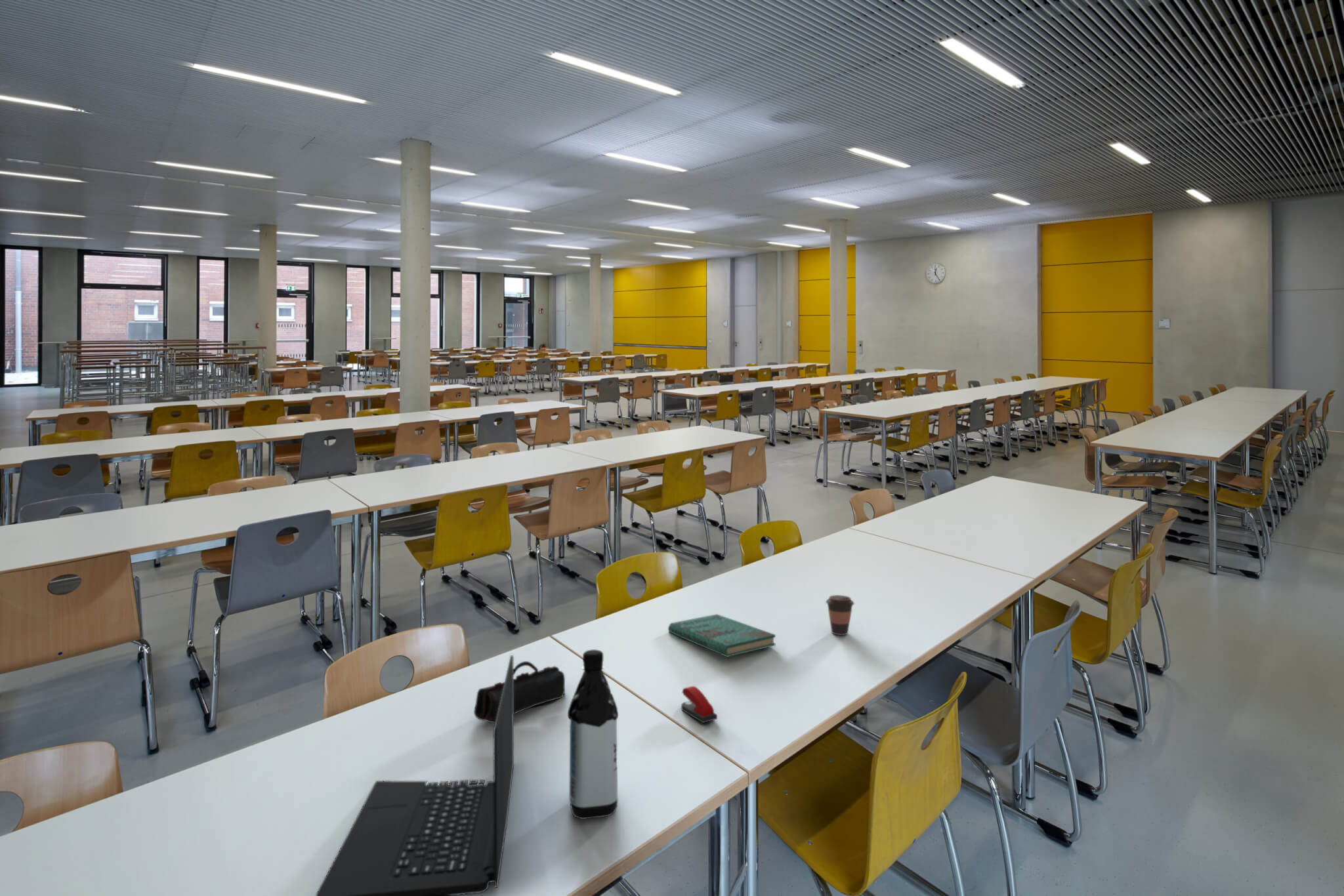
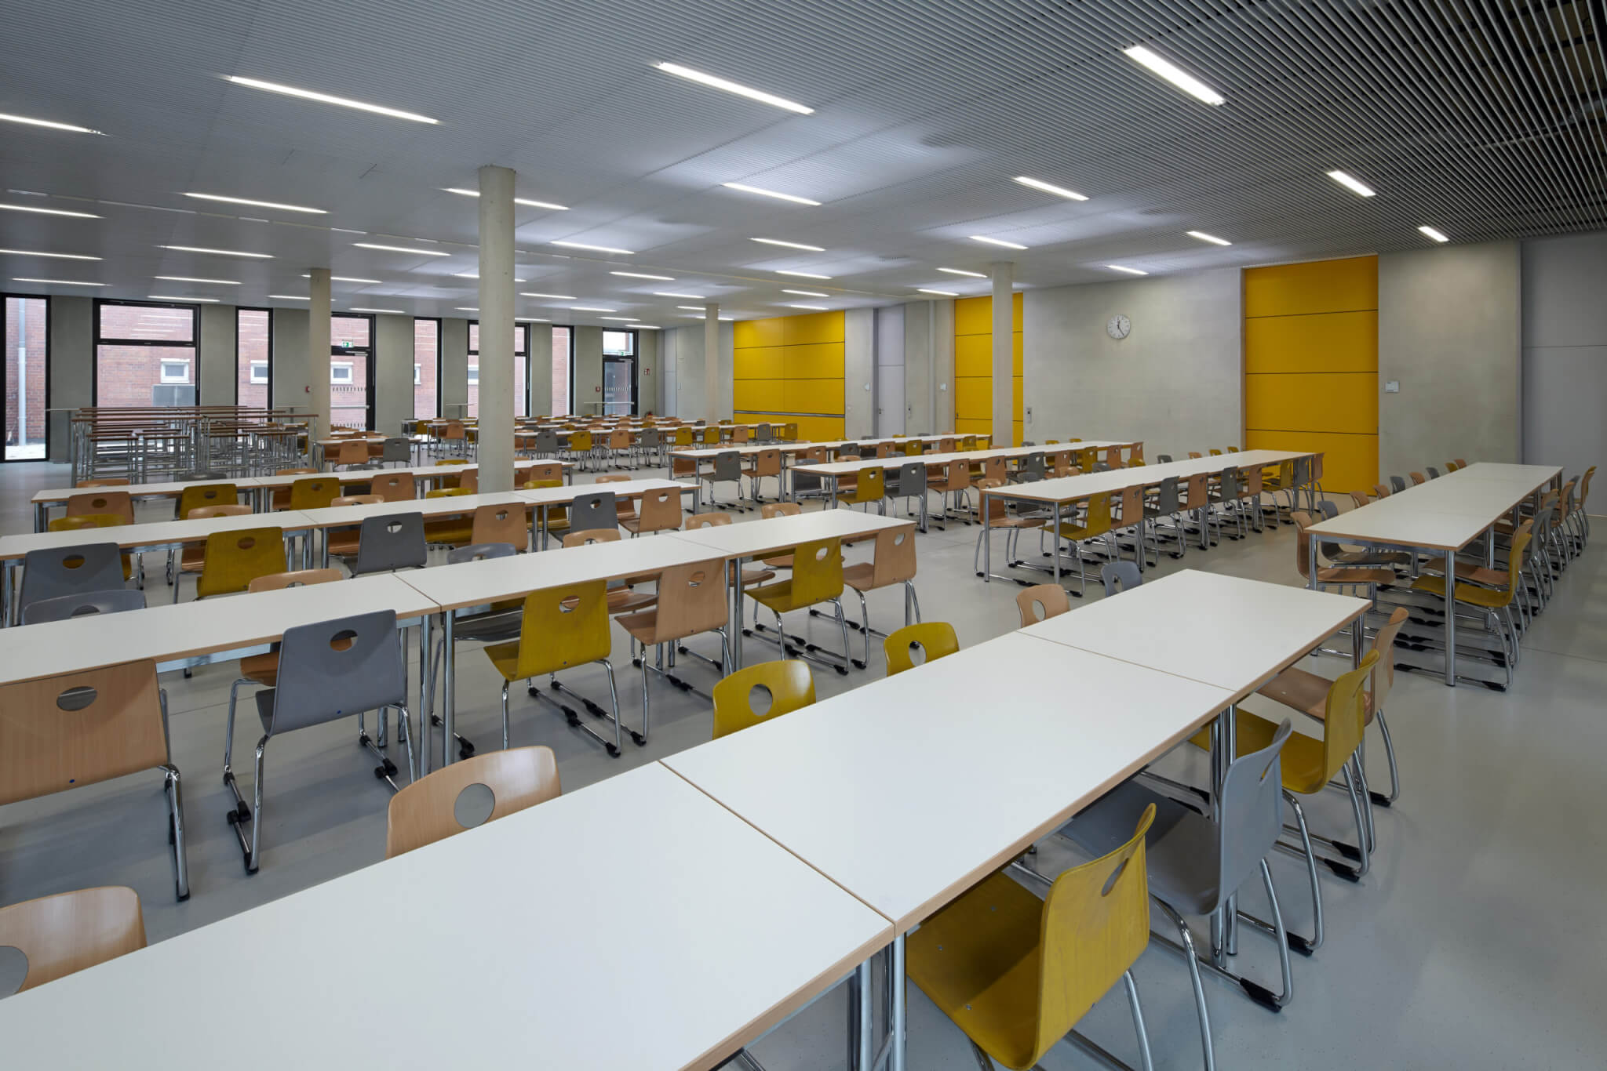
- laptop (427, 781)
- book (720, 634)
- pencil case (522, 685)
- coffee cup (839, 615)
- water bottle (593, 730)
- stapler (697, 702)
